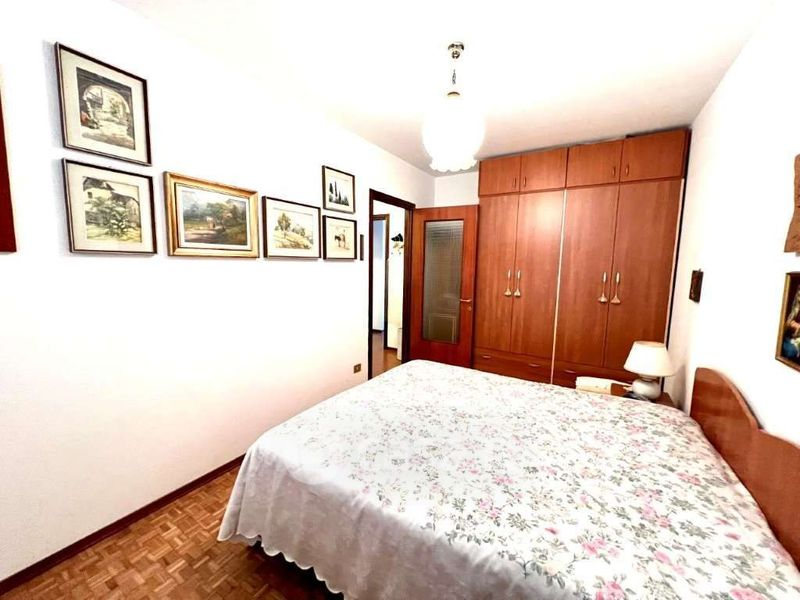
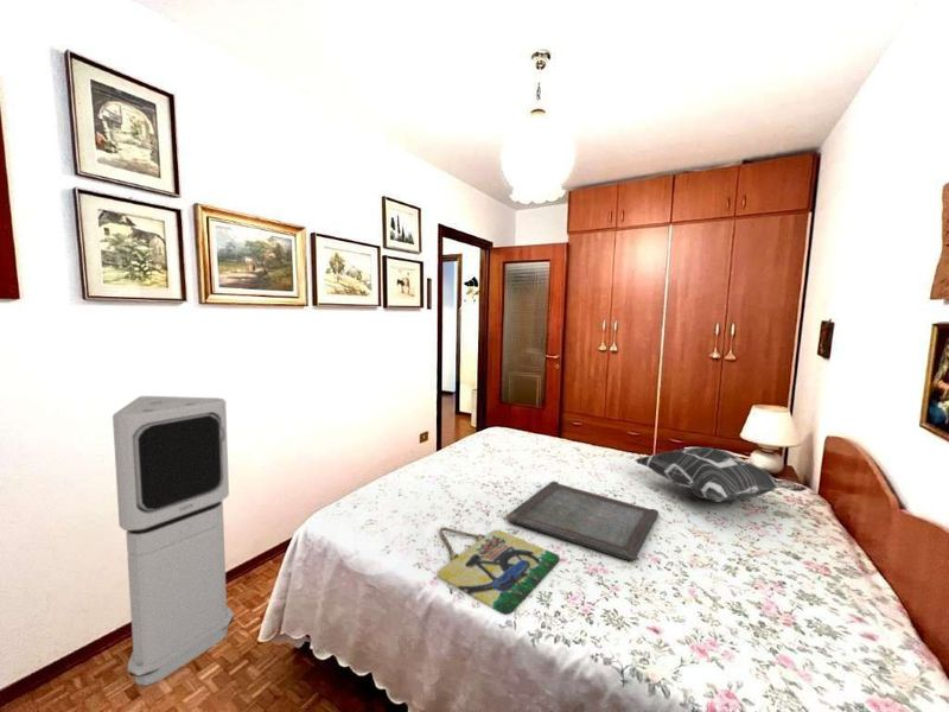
+ air purifier (166, 525)
+ home sign (480, 554)
+ decorative pillow (713, 472)
+ serving tray (584, 514)
